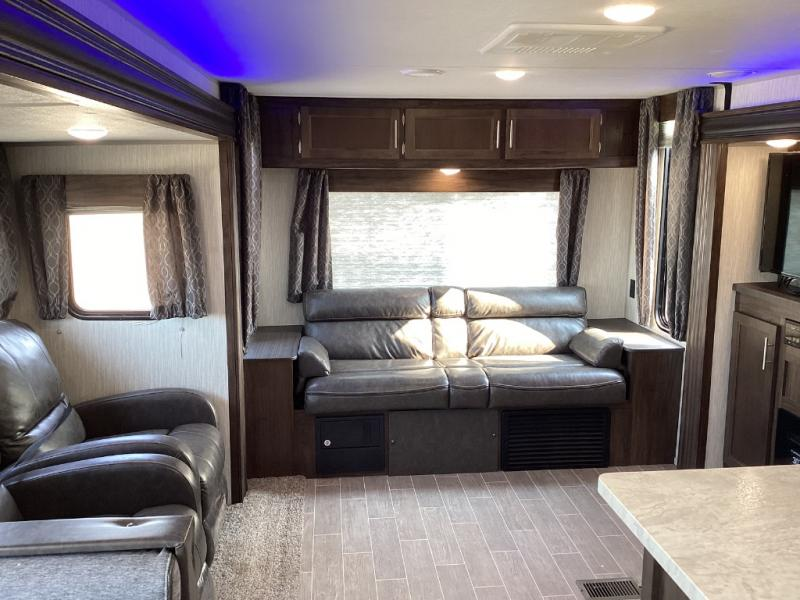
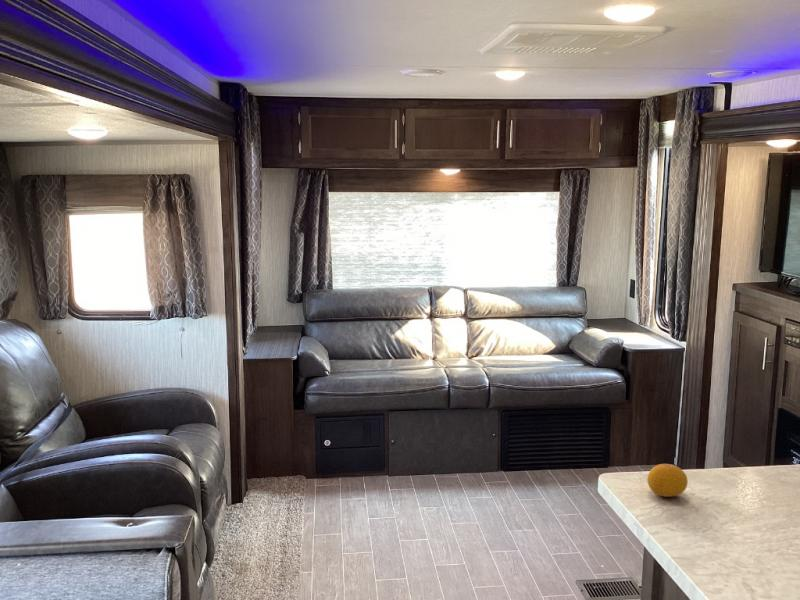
+ fruit (667, 479)
